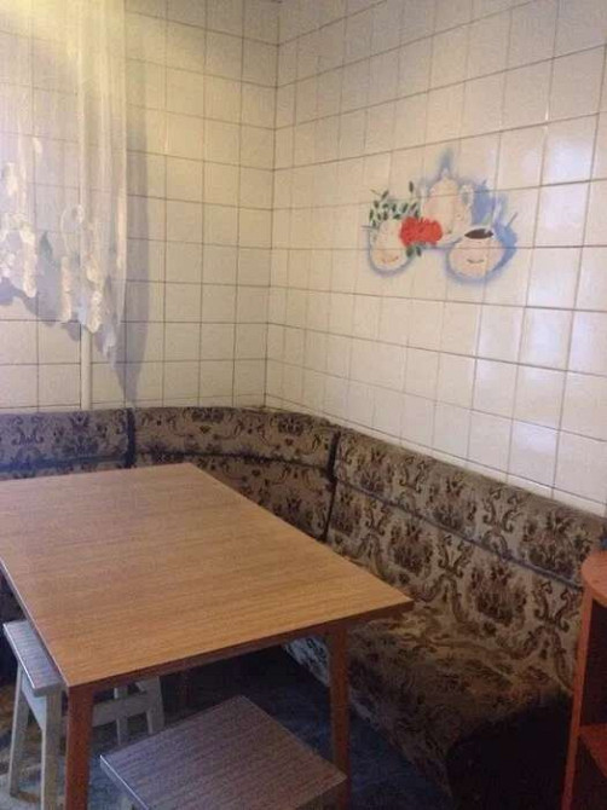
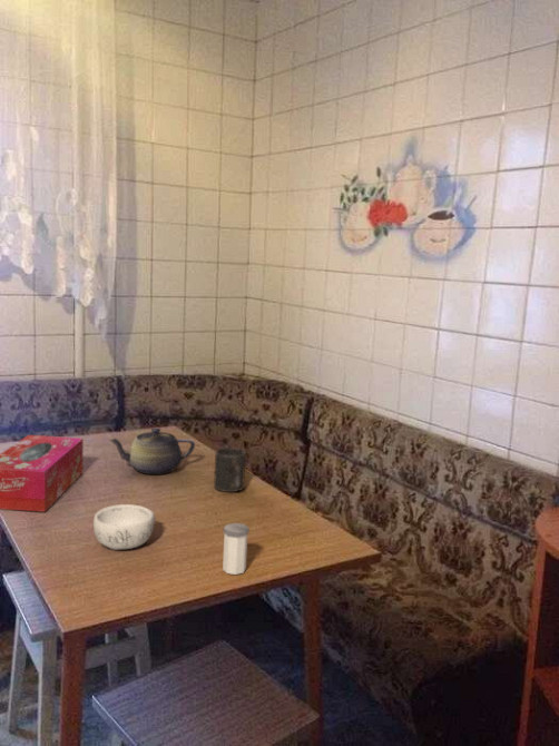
+ salt shaker (235, 548)
+ tissue box (36, 470)
+ mug (232, 471)
+ decorative bowl (127, 527)
+ teapot (151, 449)
